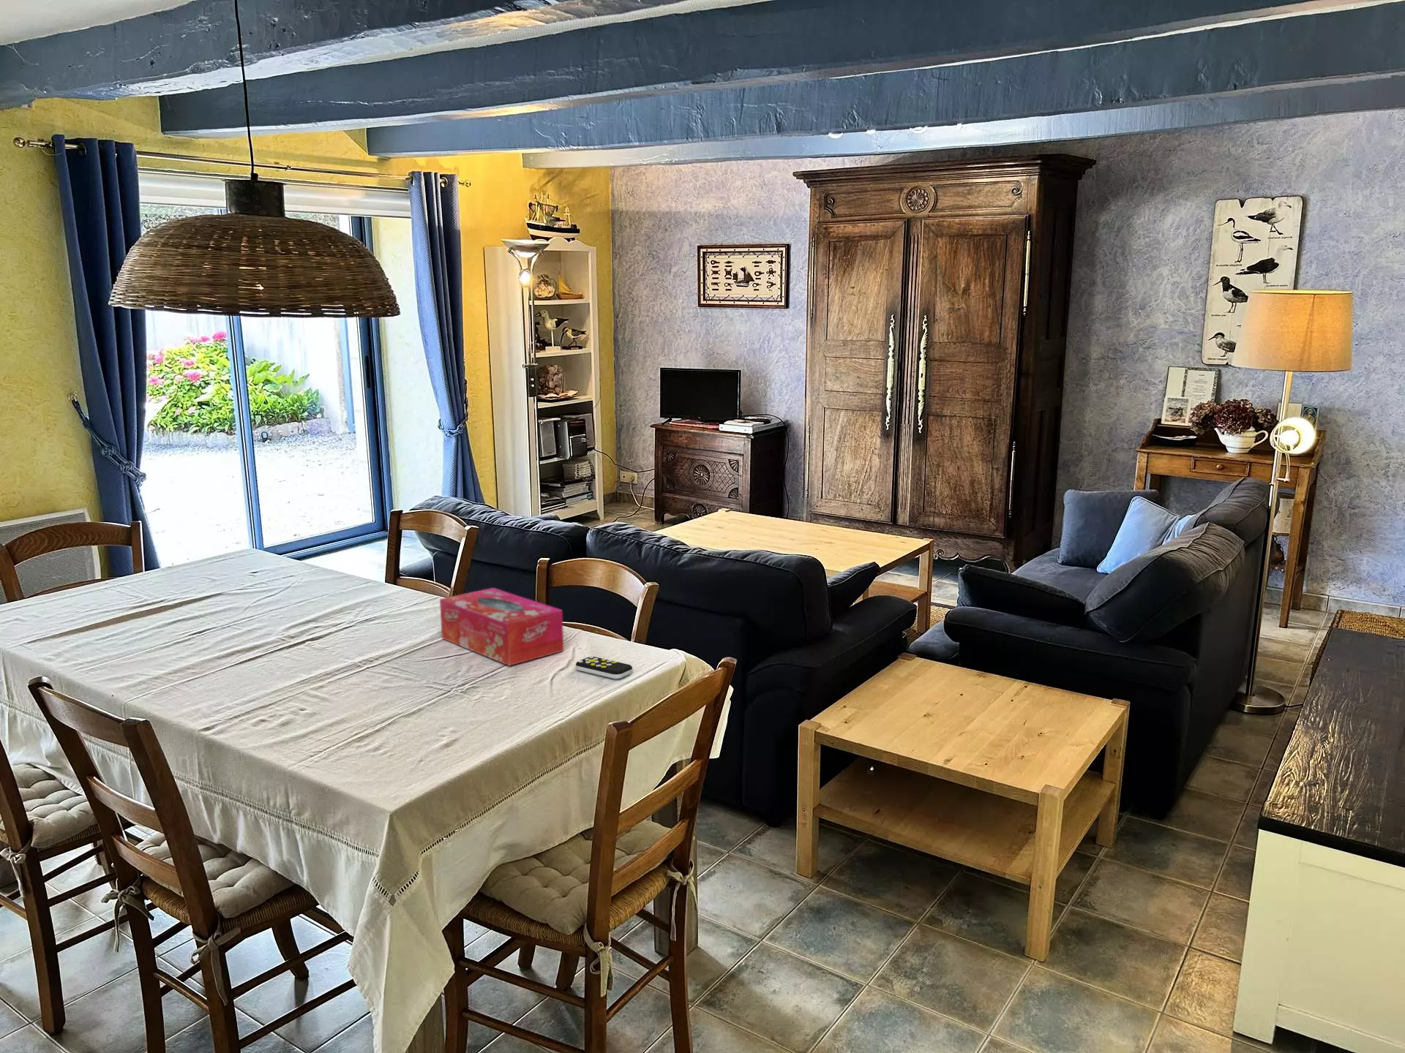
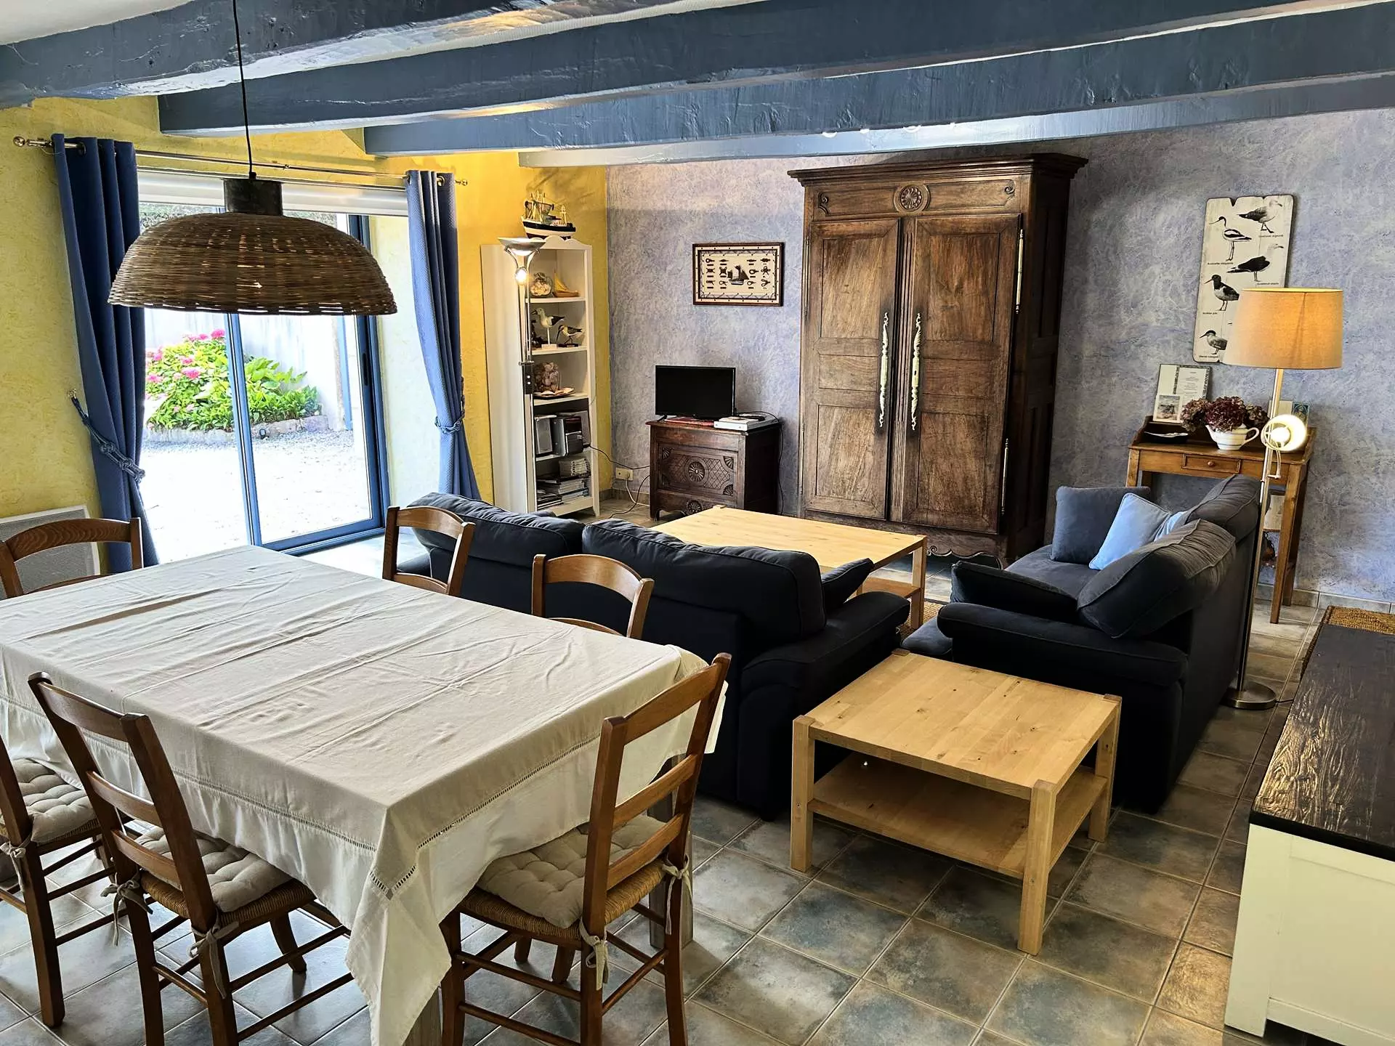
- remote control (604, 667)
- tissue box (500, 625)
